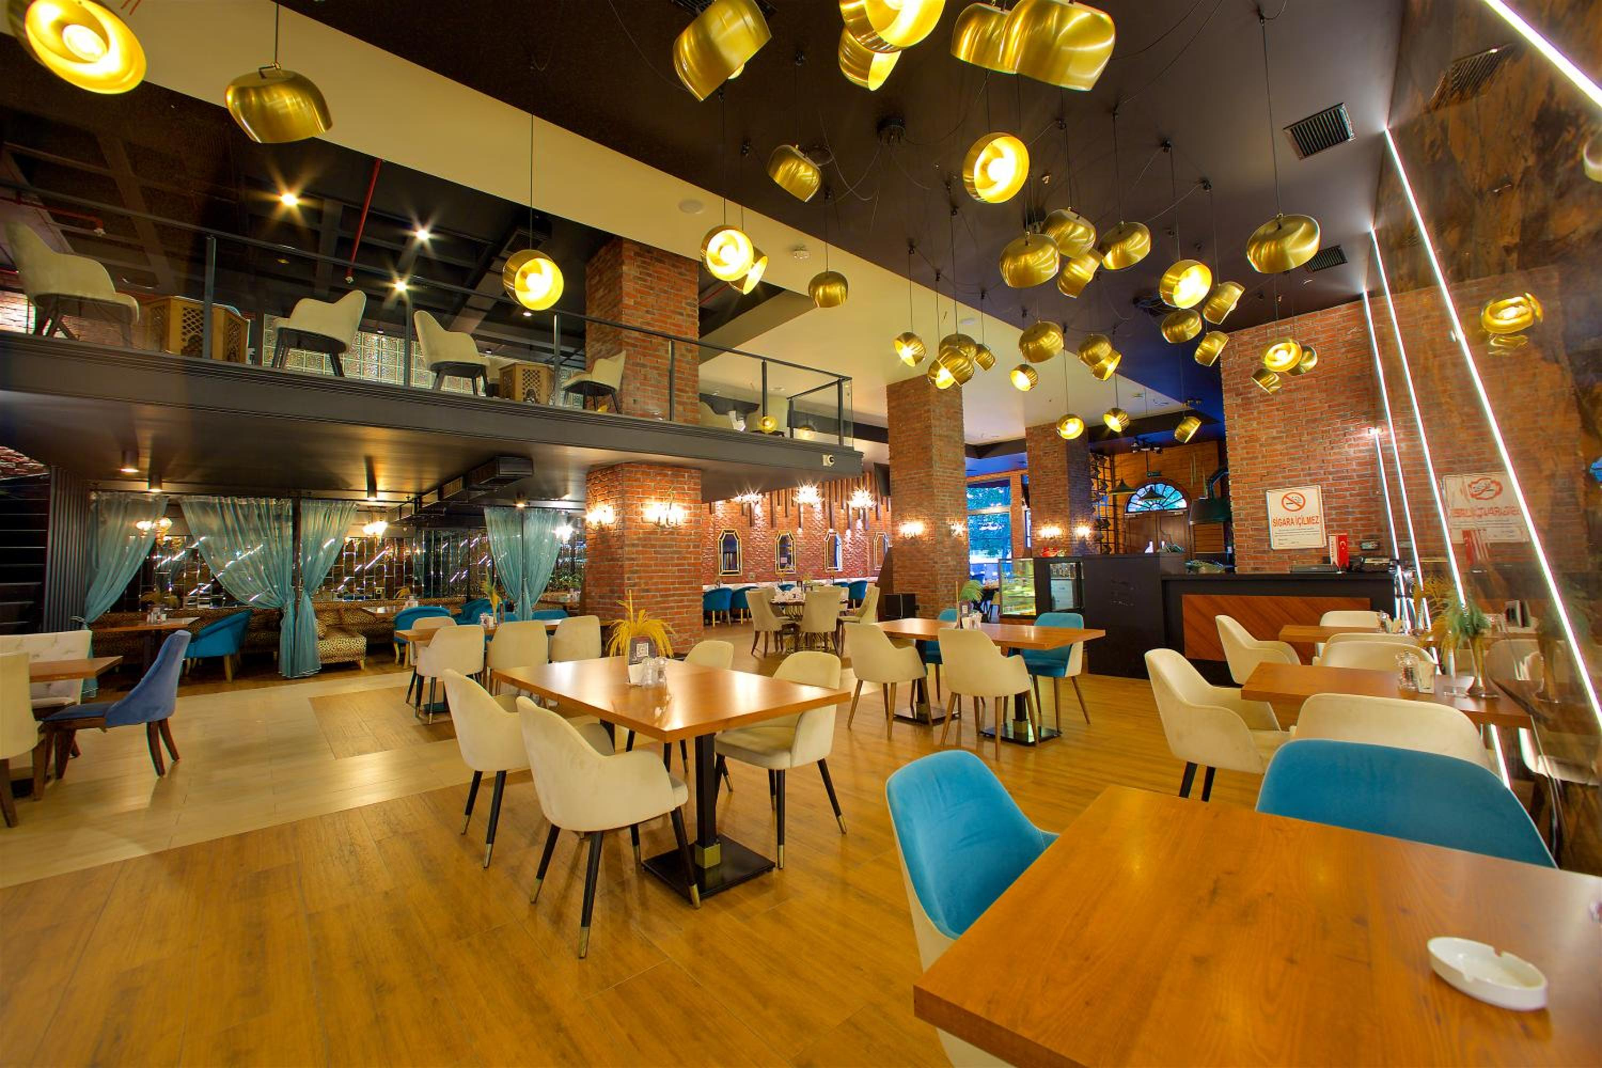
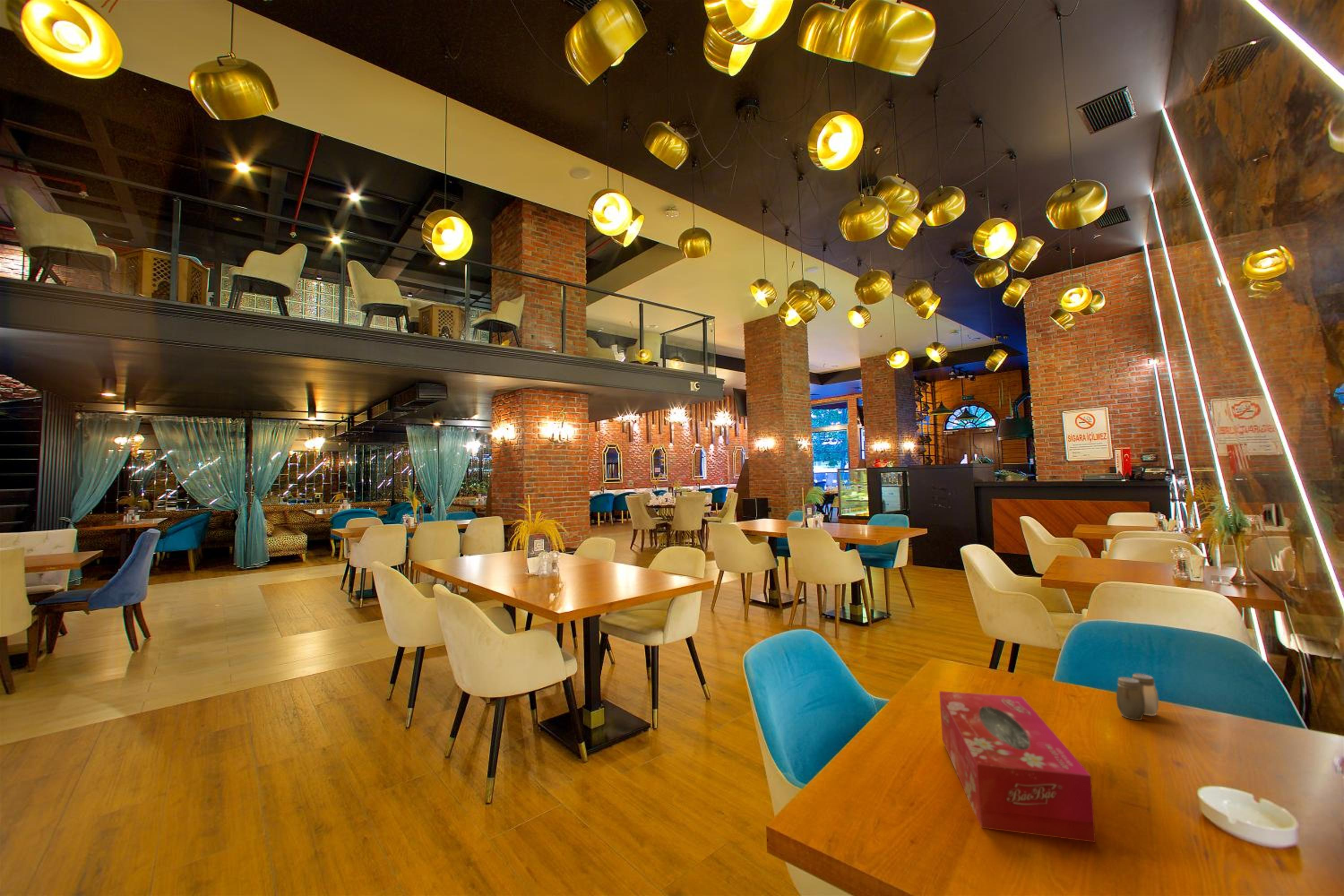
+ tissue box (1004, 755)
+ salt and pepper shaker (1137, 696)
